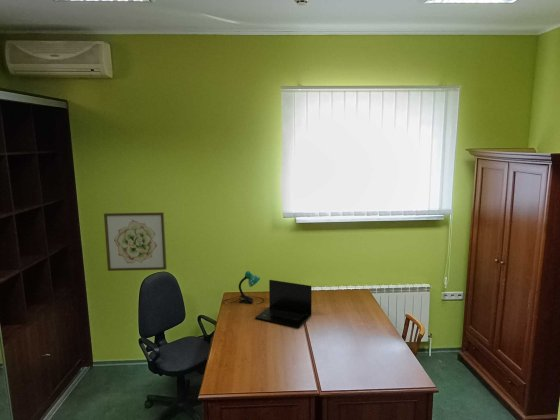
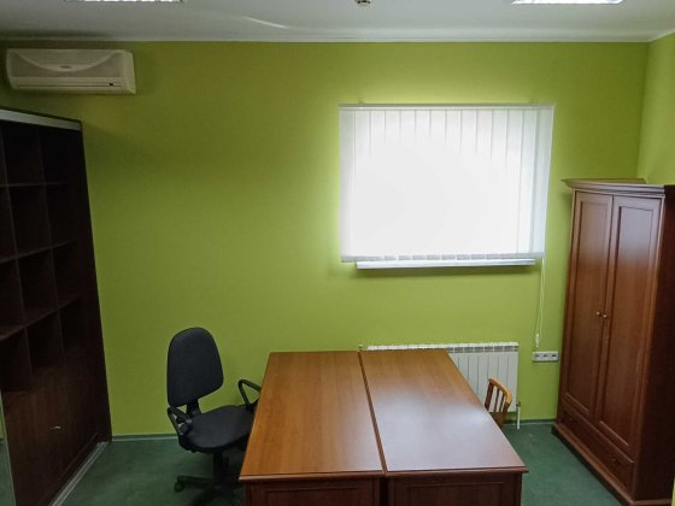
- desk lamp (241, 283)
- laptop (283, 302)
- wall art (135, 241)
